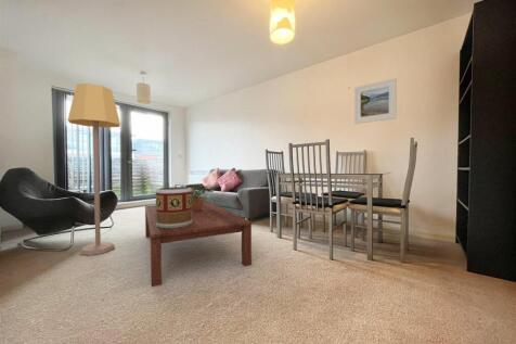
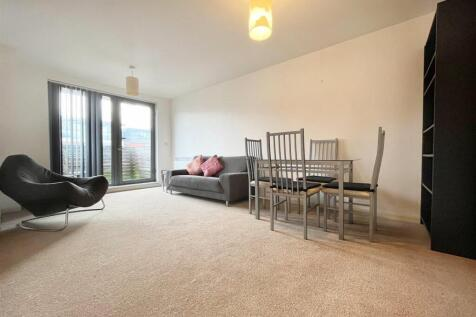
- decorative container (173, 205)
- lamp (96, 169)
- potted plant (193, 198)
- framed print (374, 102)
- coffee table (189, 230)
